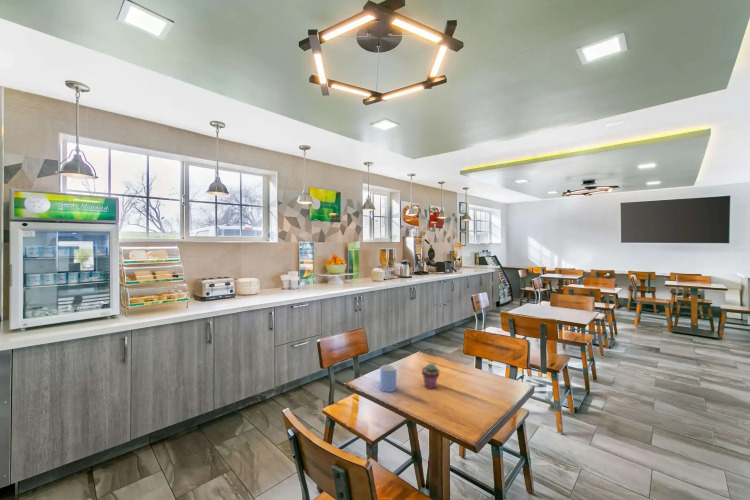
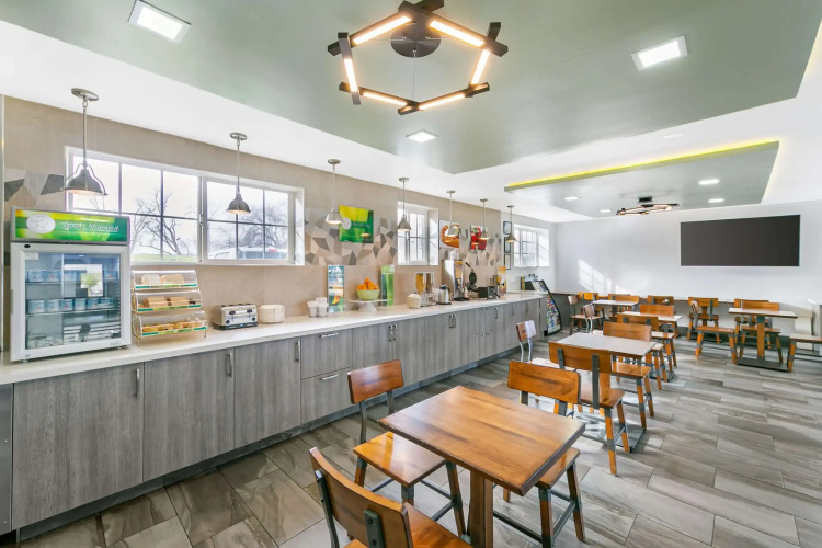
- potted succulent (430, 374)
- mug (387, 376)
